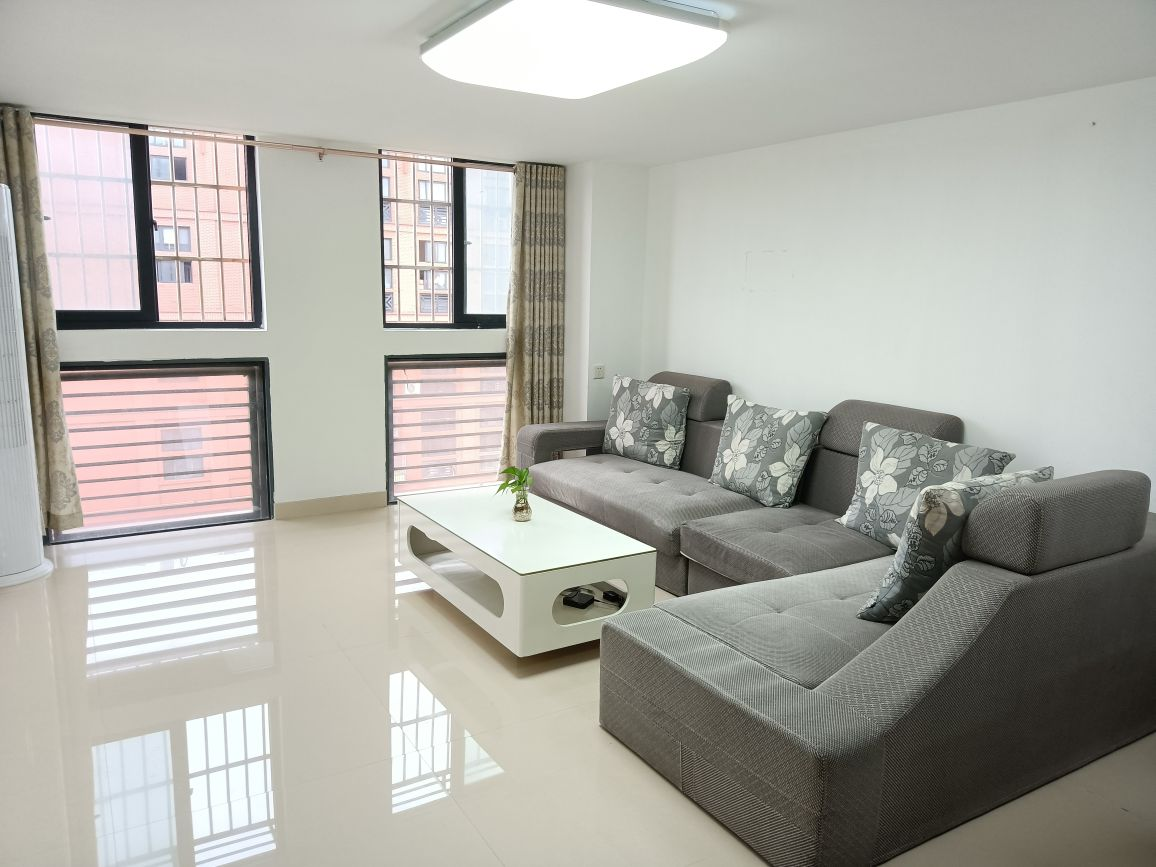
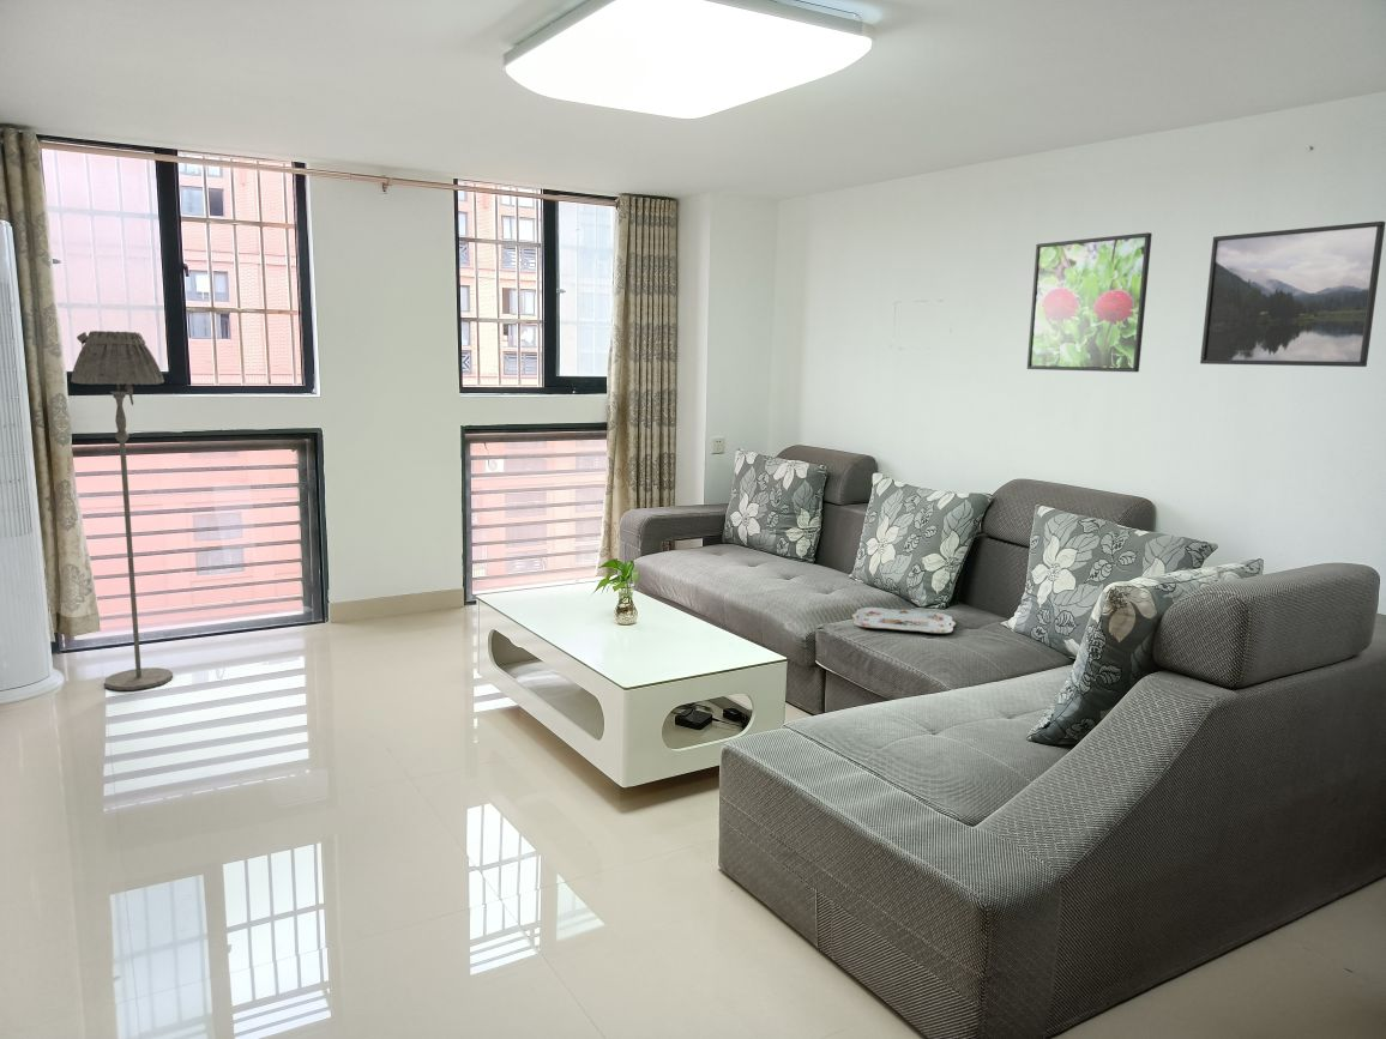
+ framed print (1085, 304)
+ serving tray (903, 621)
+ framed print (1285, 297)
+ floor lamp (127, 511)
